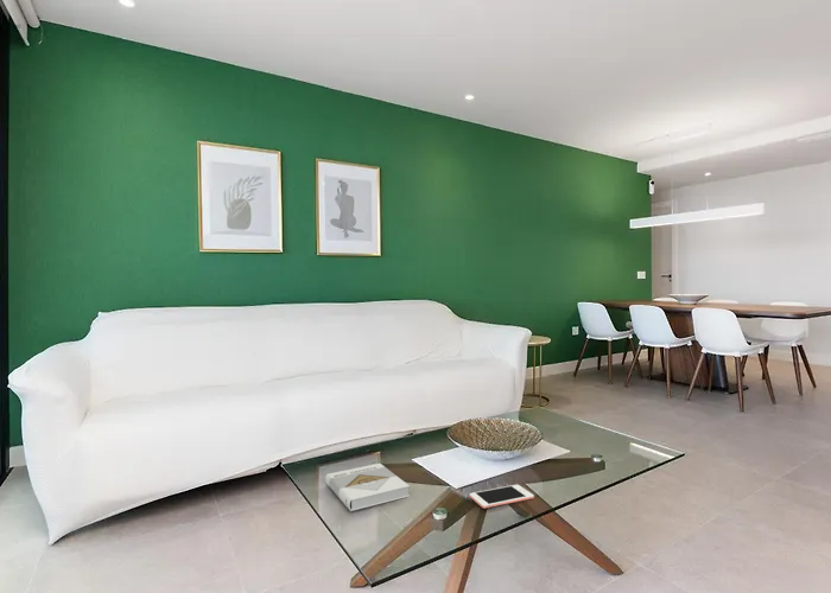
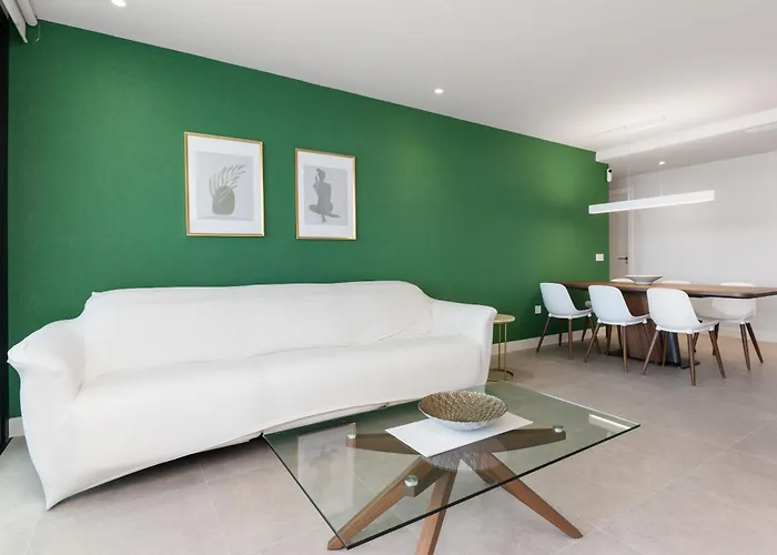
- cell phone (501, 496)
- book (366, 484)
